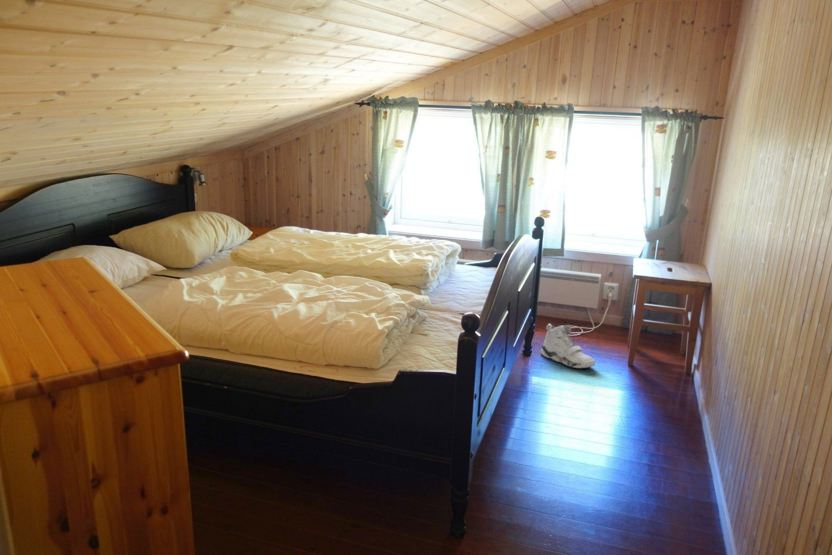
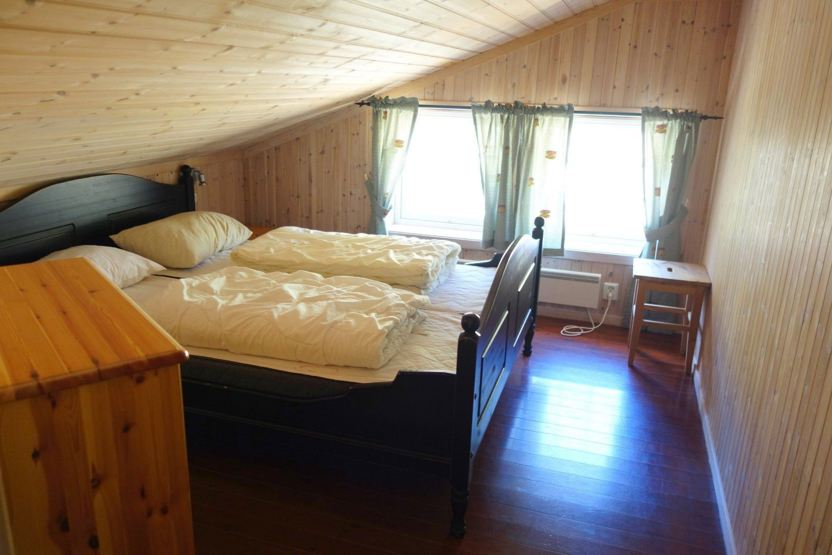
- sneaker (568, 345)
